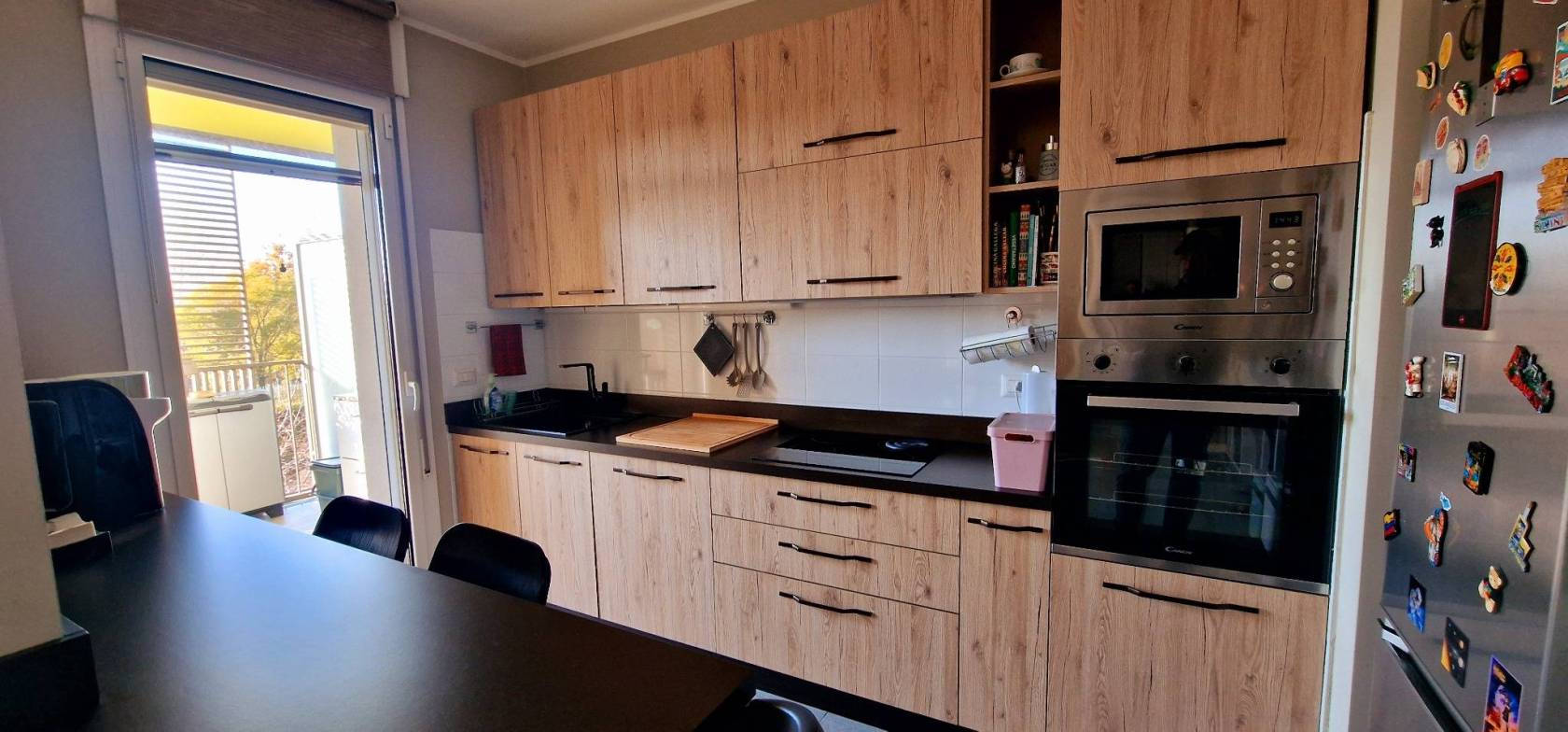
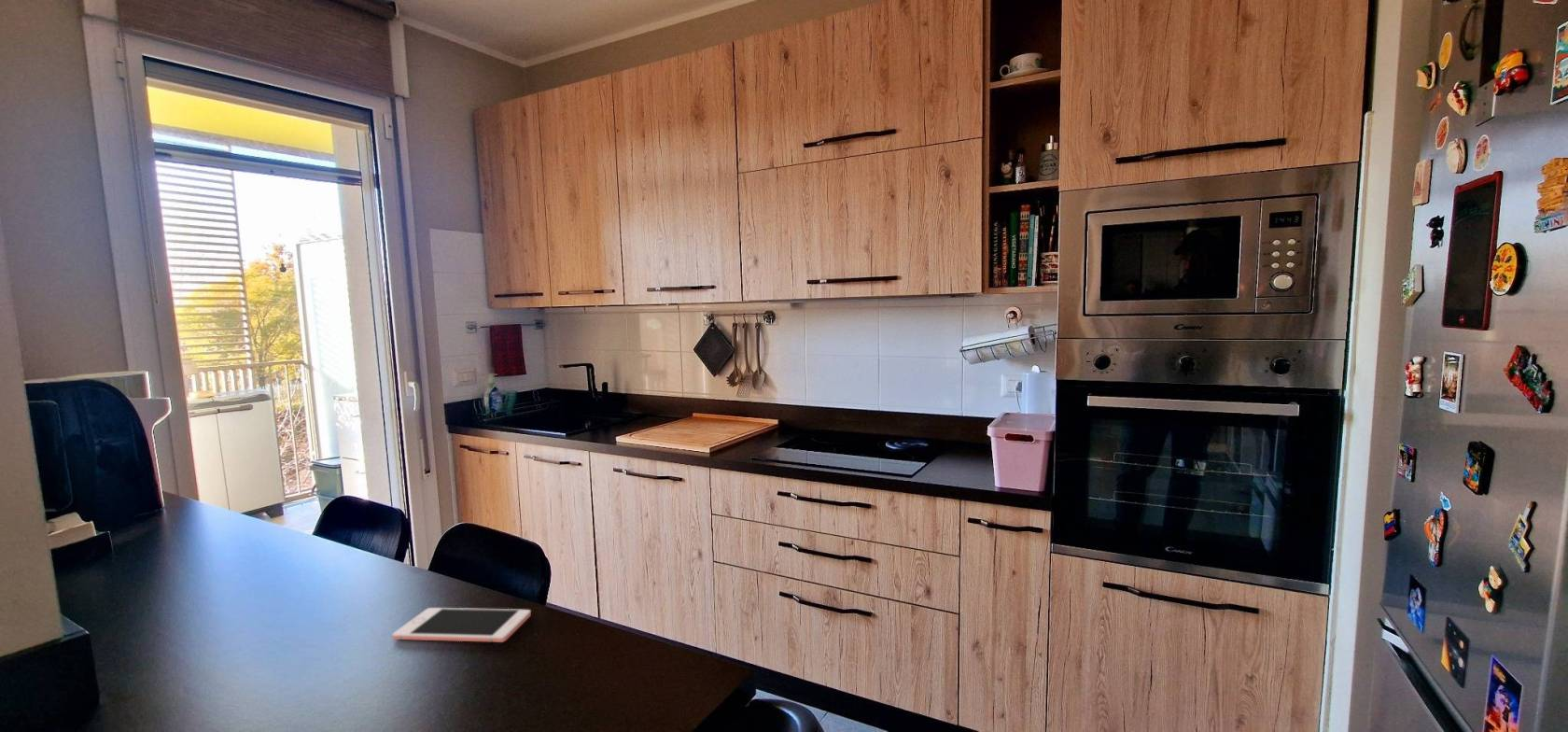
+ cell phone (464, 624)
